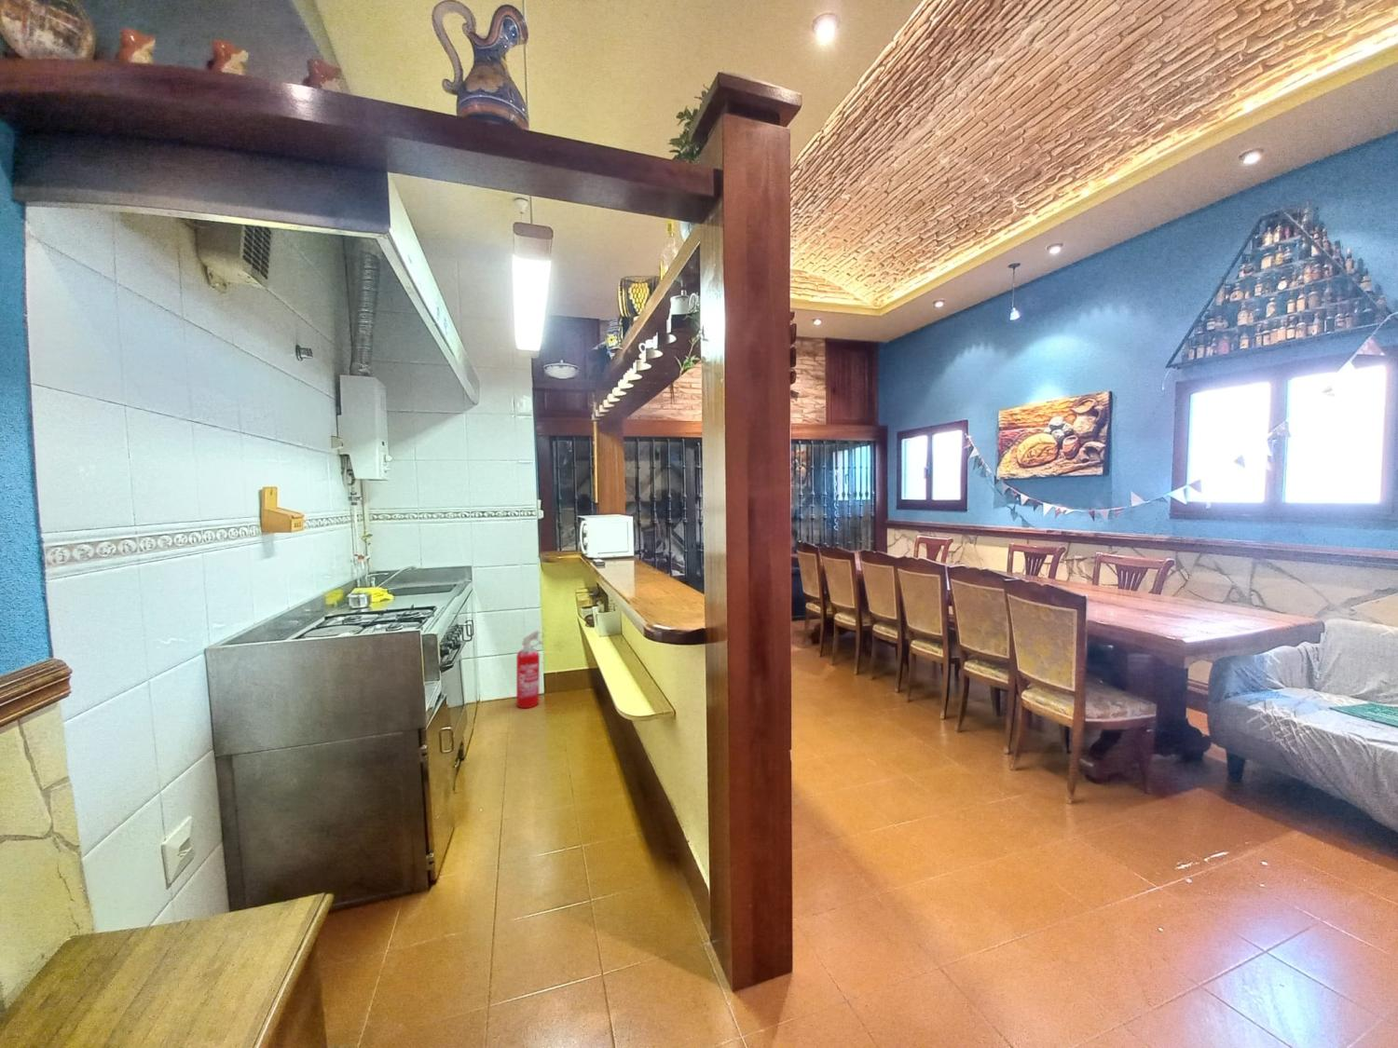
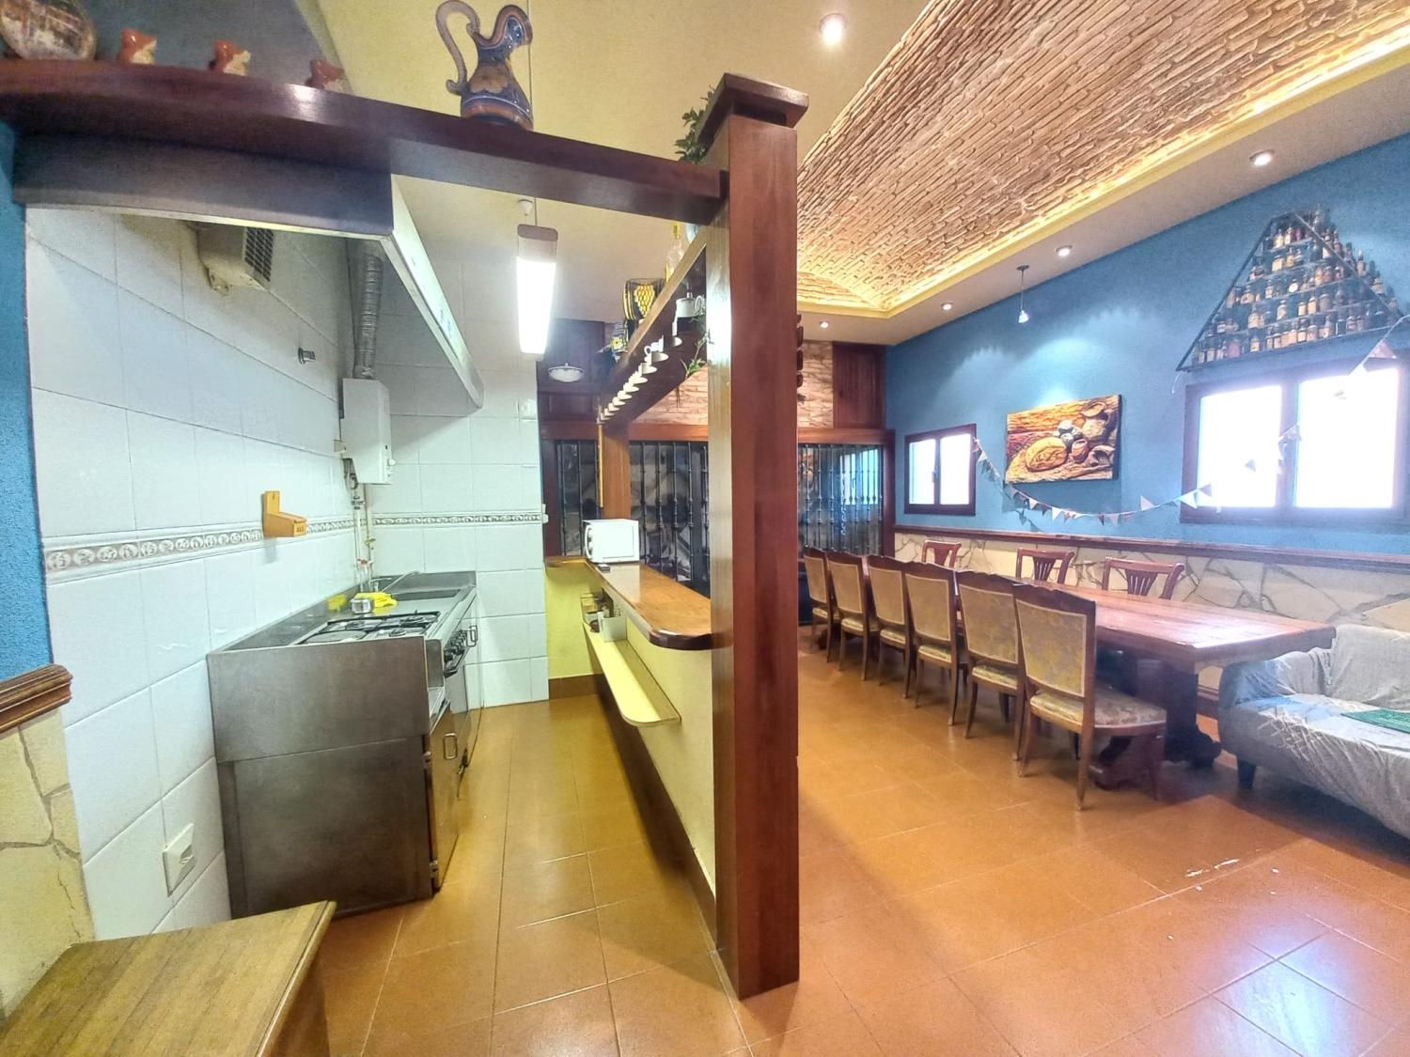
- fire extinguisher (531, 667)
